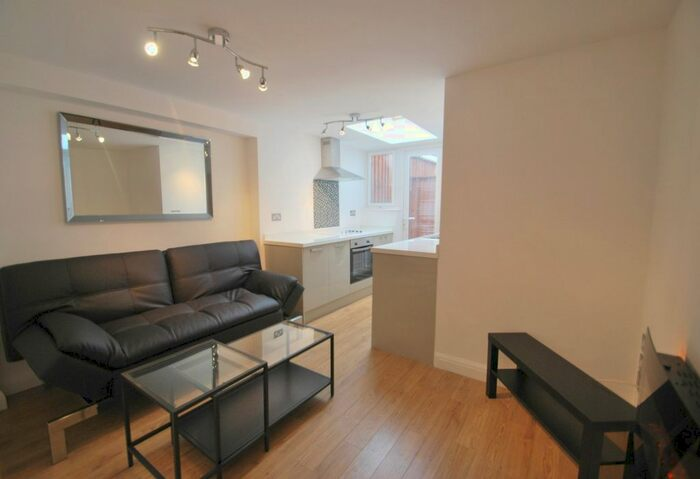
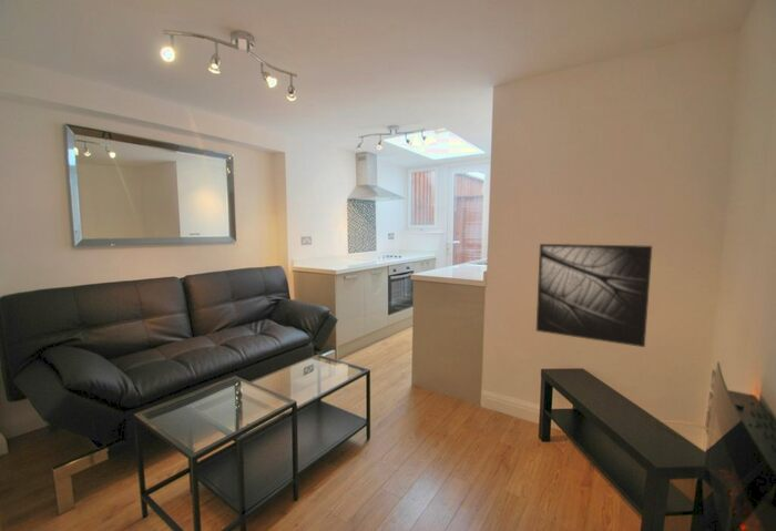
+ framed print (589, 292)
